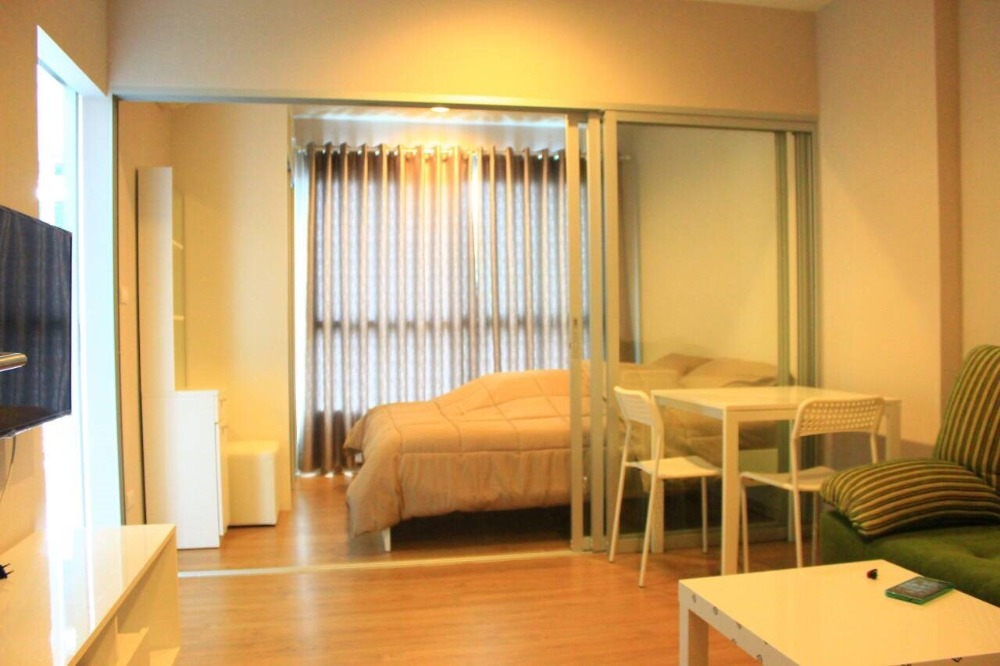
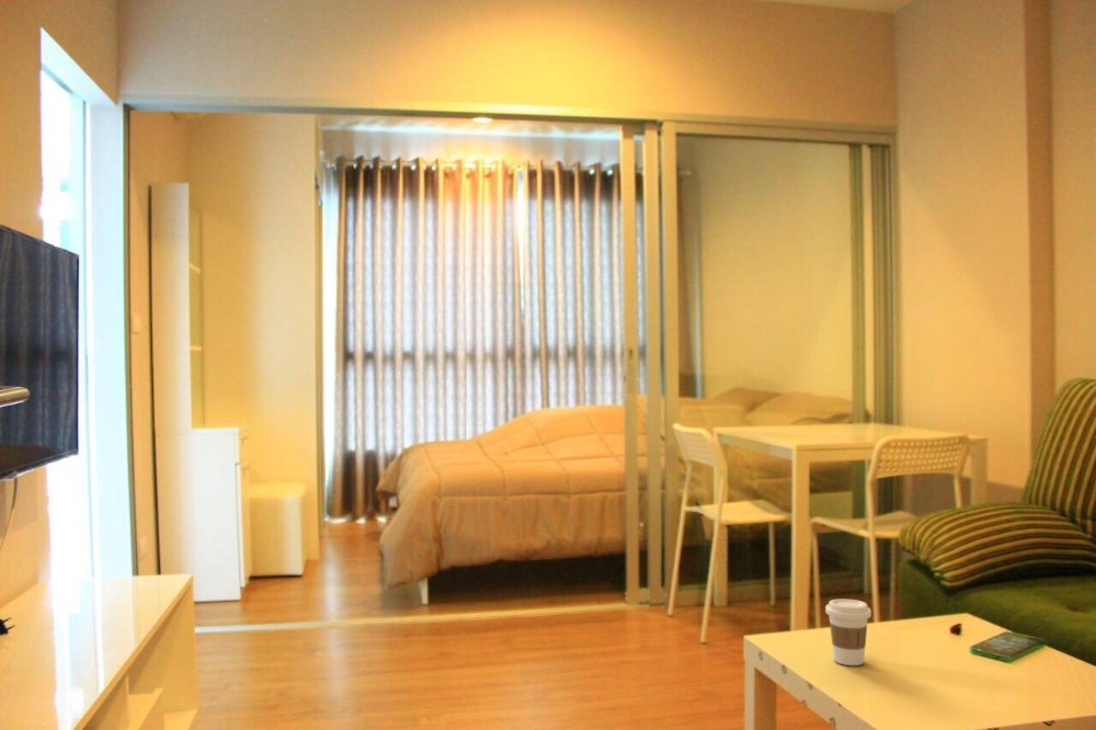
+ coffee cup (848, 631)
